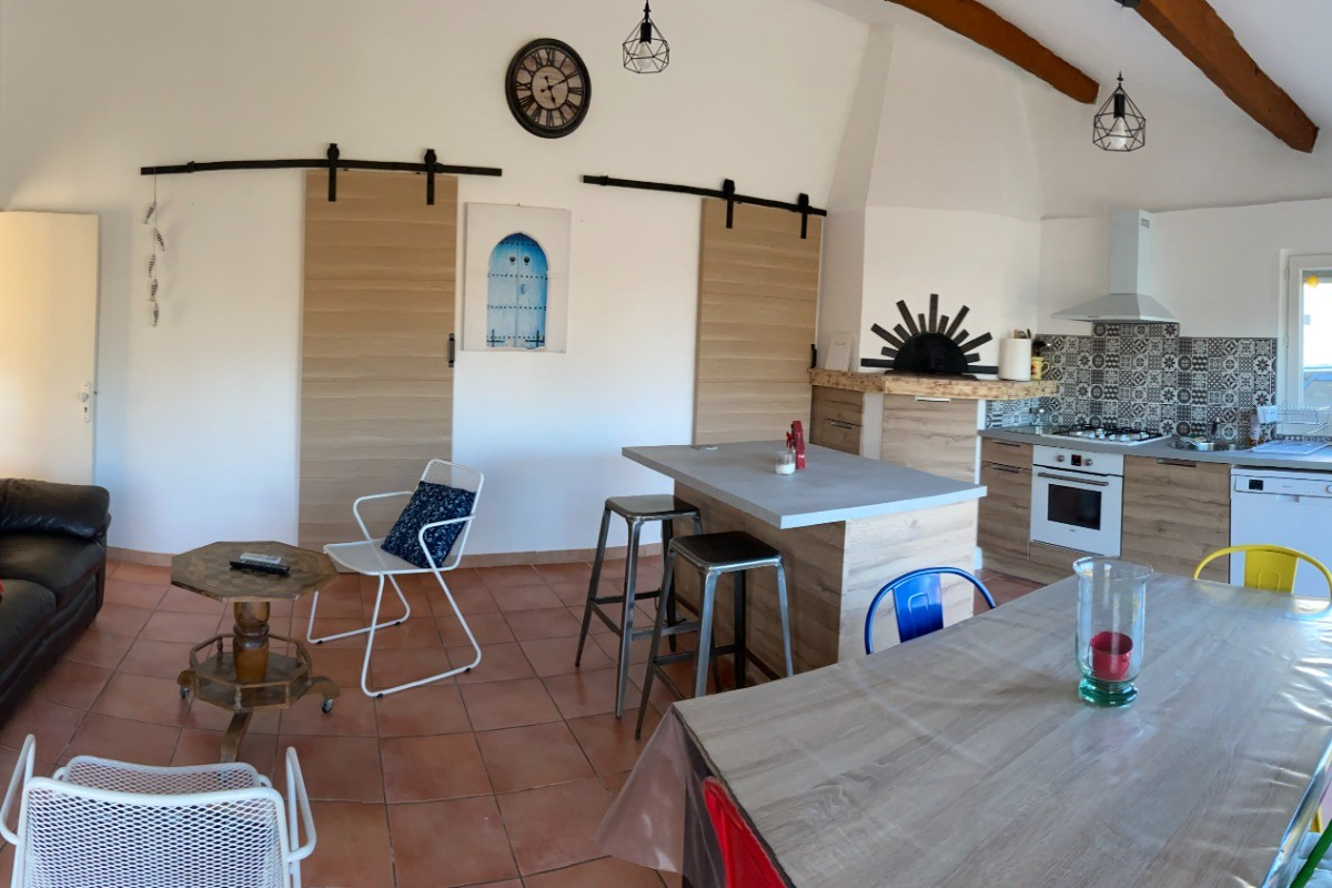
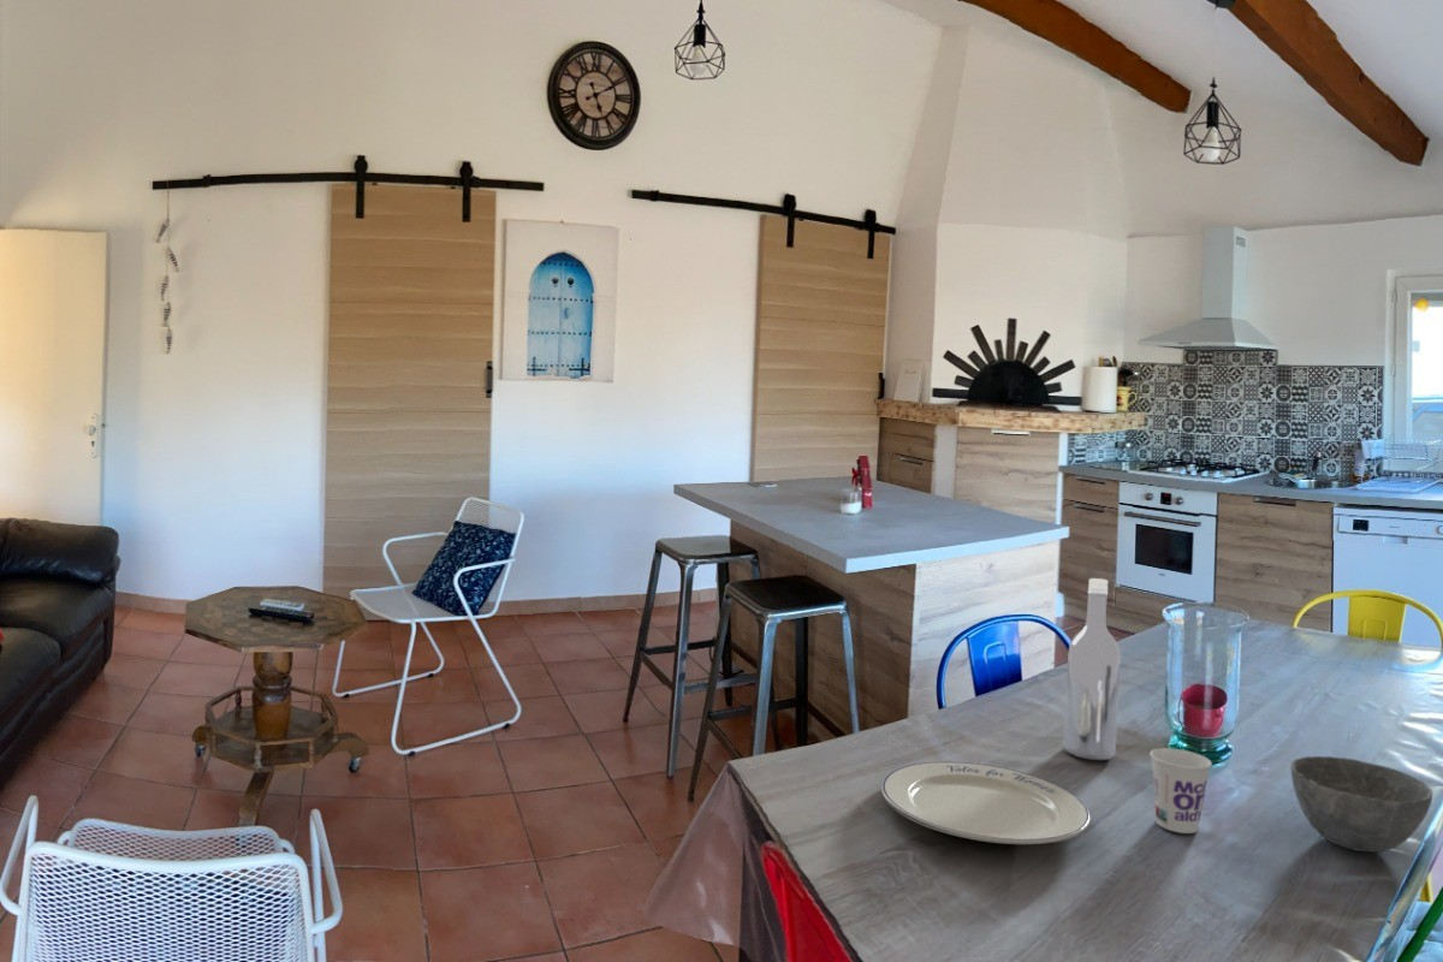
+ cup (1178, 790)
+ bowl (1356, 810)
+ chinaware (981, 804)
+ wine bottle (1093, 666)
